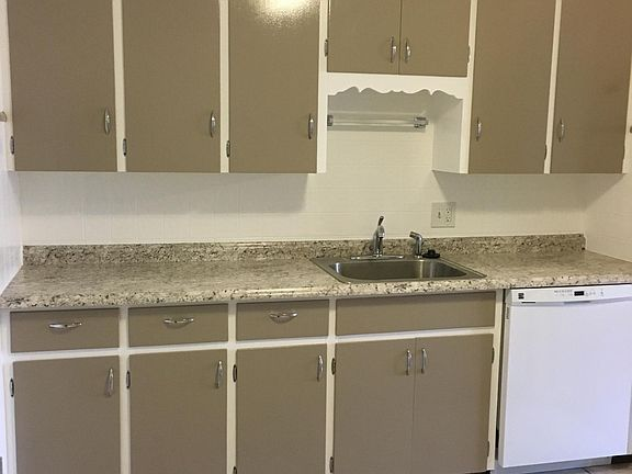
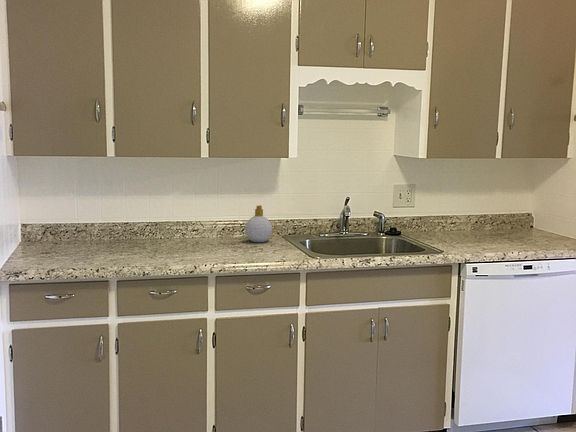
+ soap bottle (258, 223)
